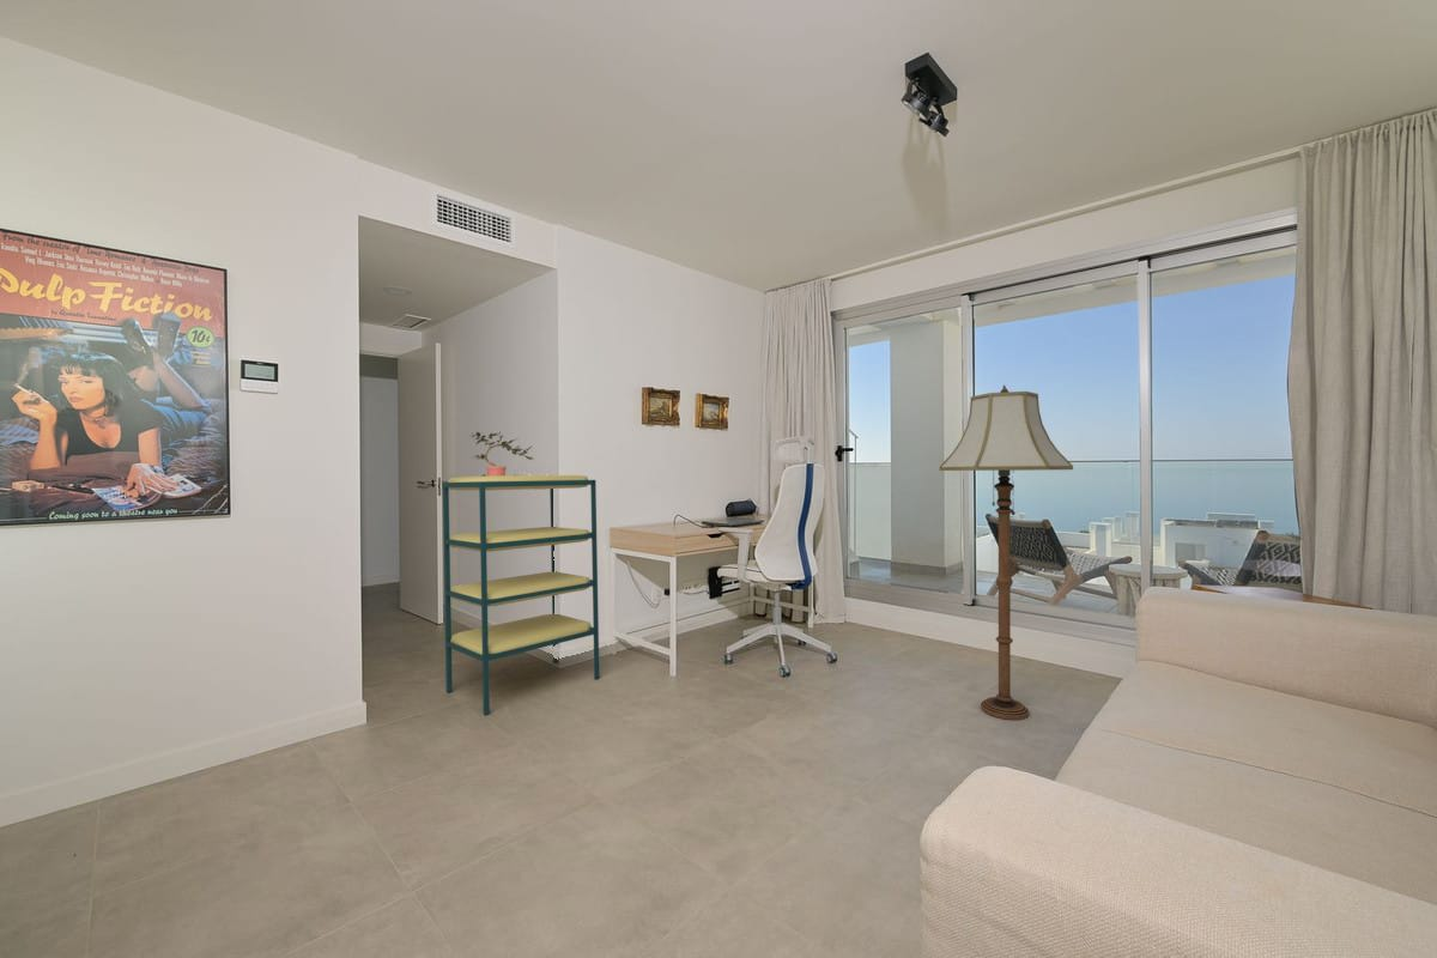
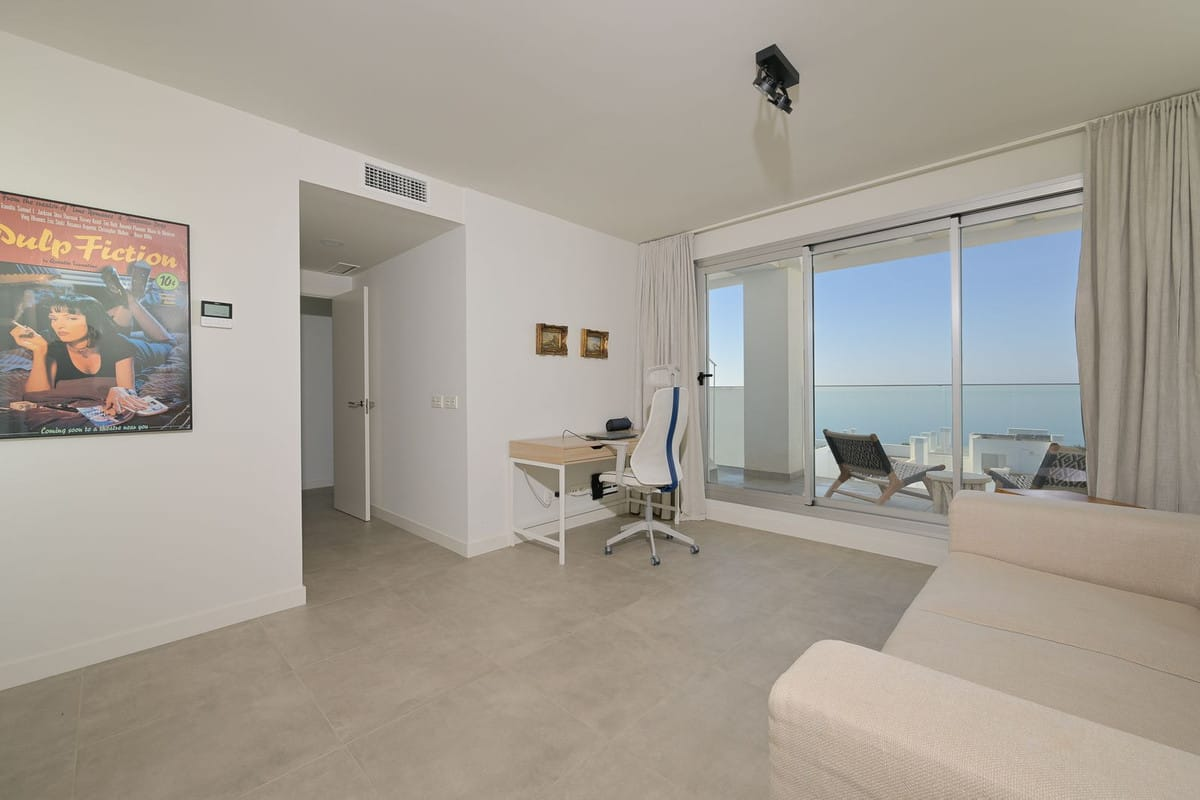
- floor lamp (1004, 547)
- potted plant (503, 448)
- shelving unit (522, 580)
